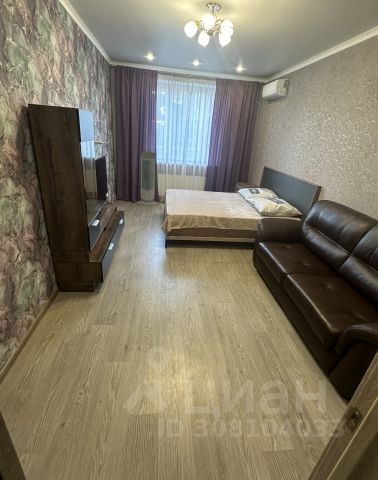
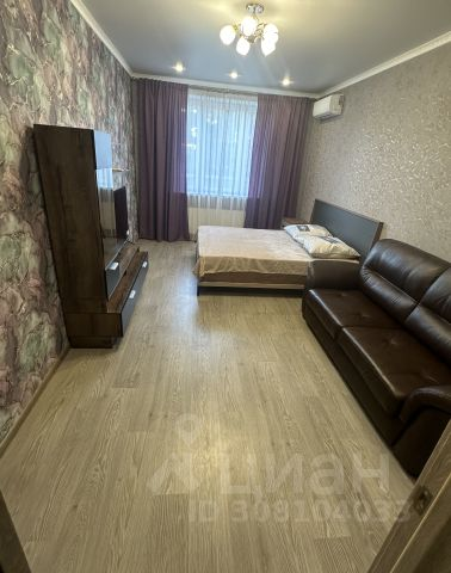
- air purifier (147, 178)
